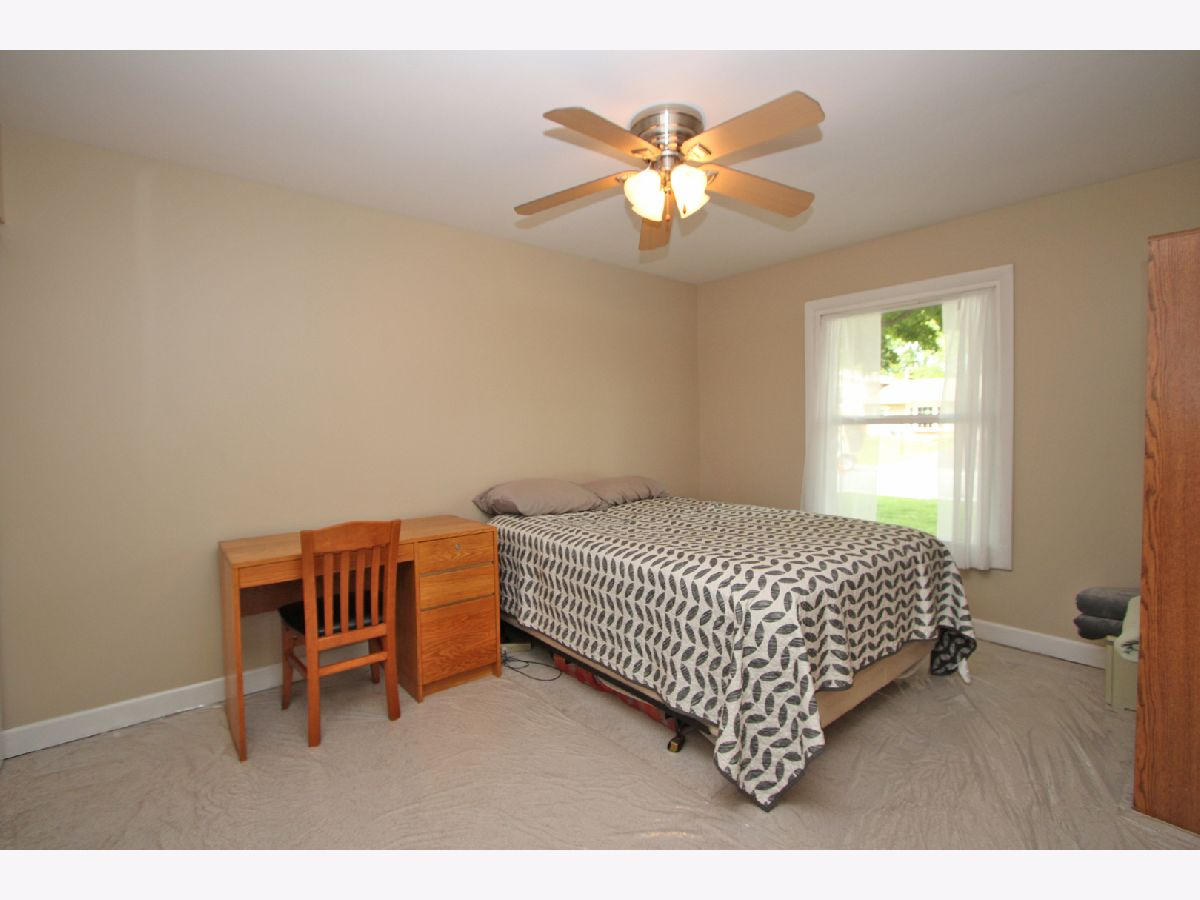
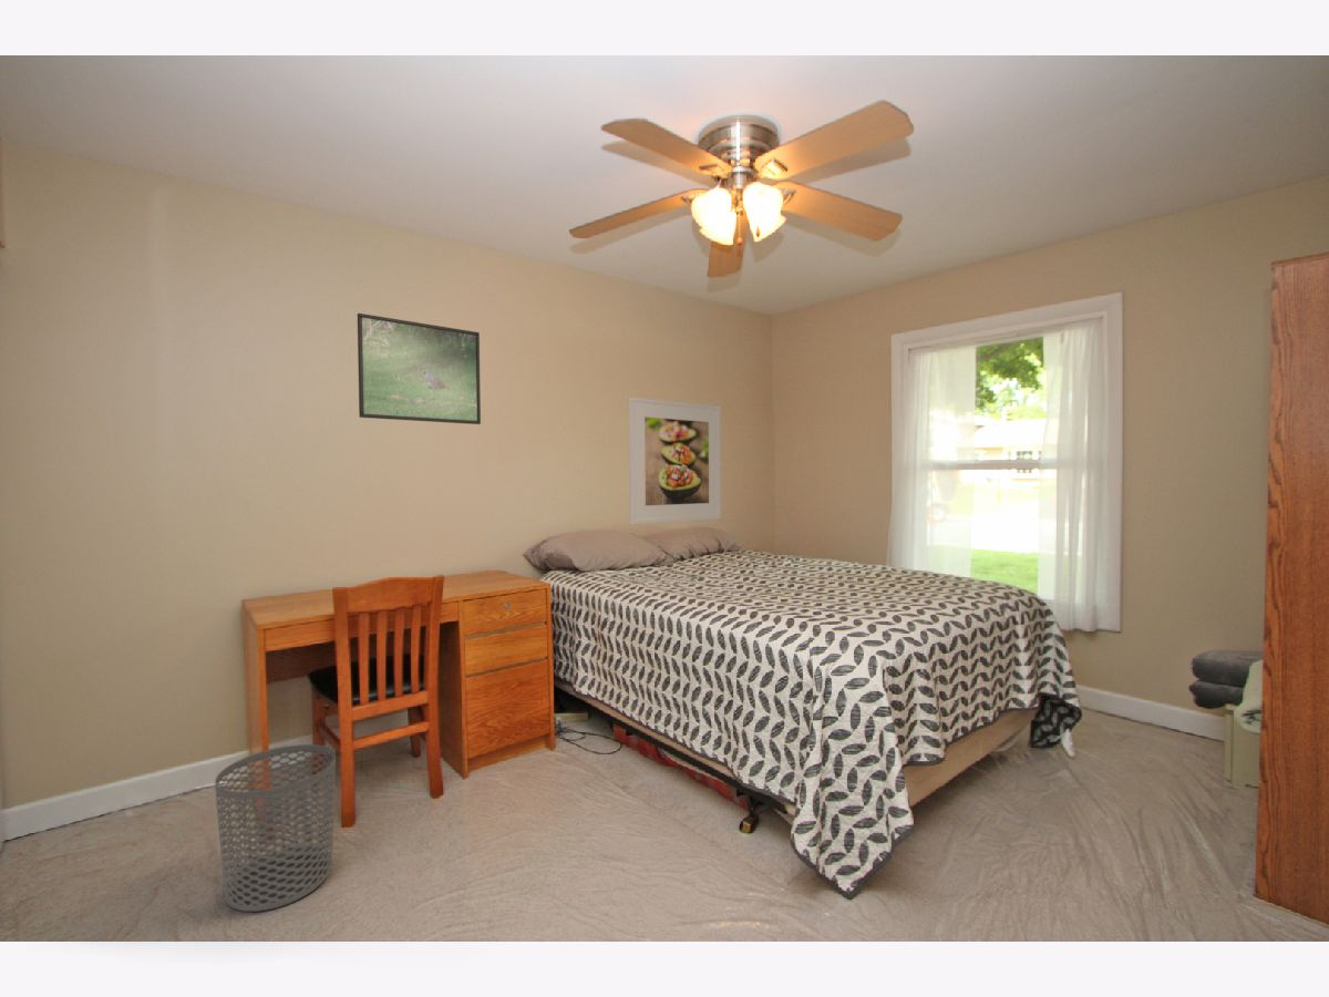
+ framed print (422, 372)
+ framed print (678, 462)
+ waste bin (279, 823)
